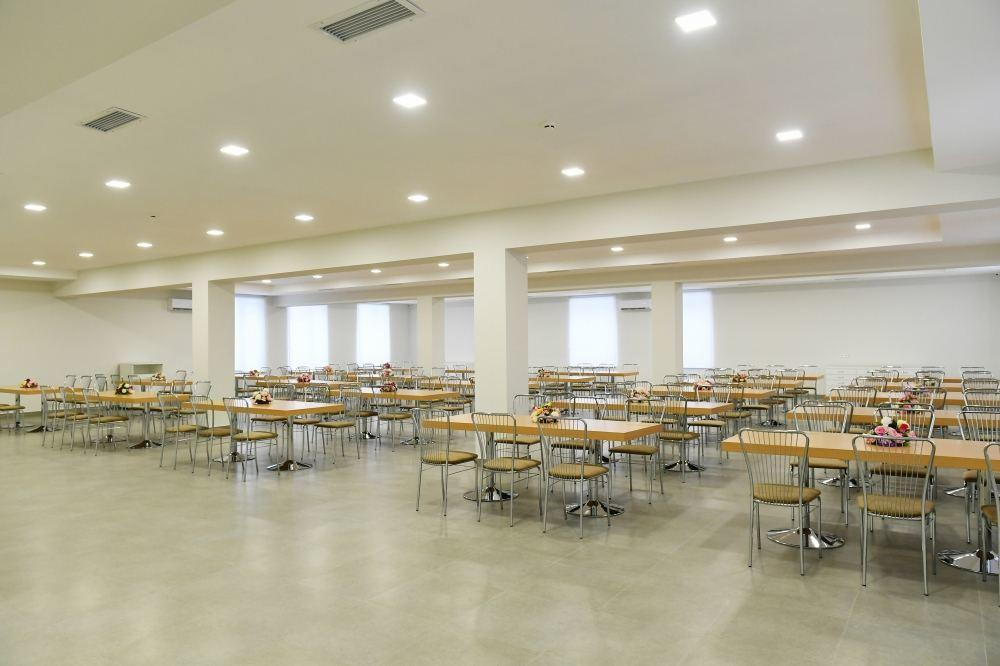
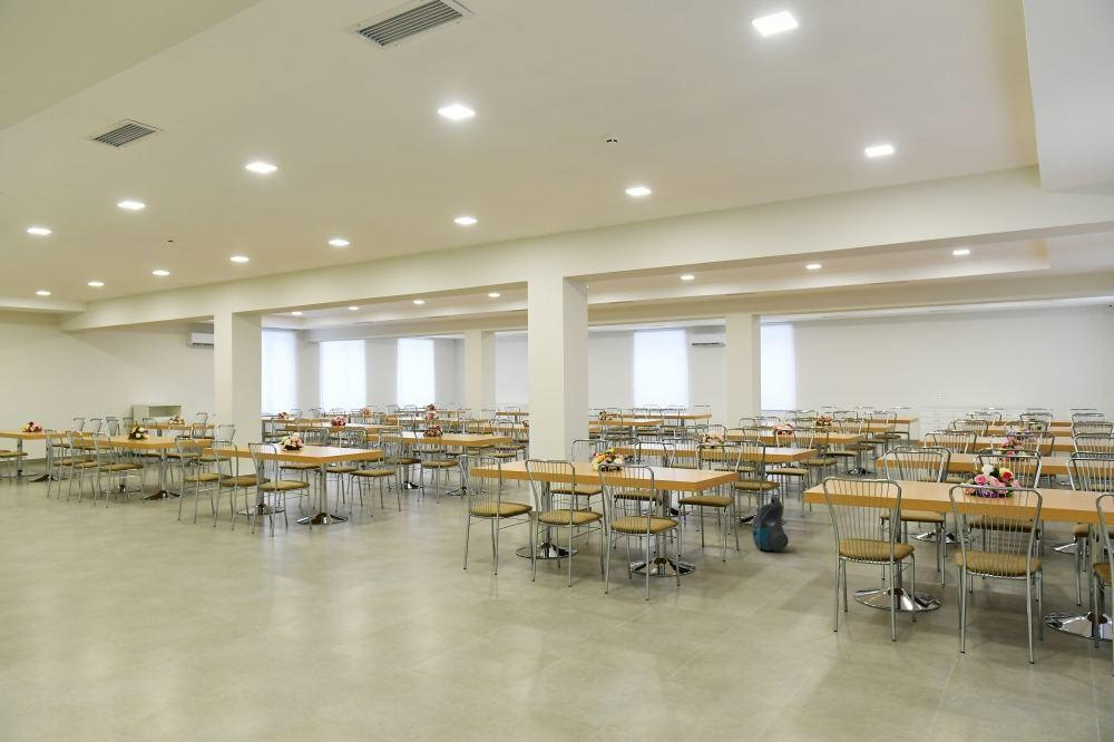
+ vacuum cleaner (768, 523)
